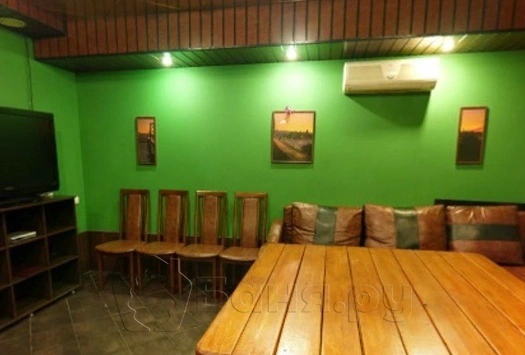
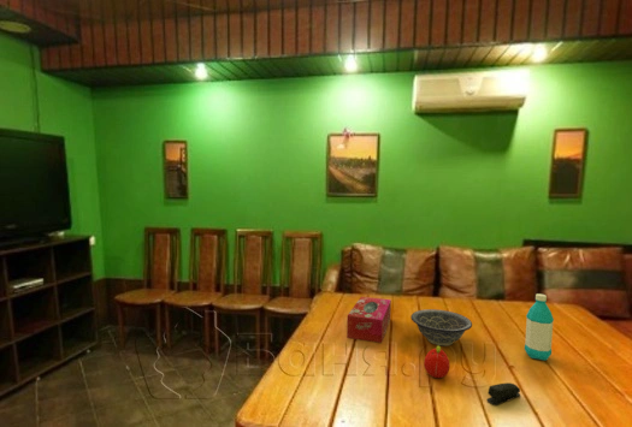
+ decorative bowl (439, 330)
+ tissue box (370, 318)
+ water bottle (539, 326)
+ stapler (503, 390)
+ fruit (436, 361)
